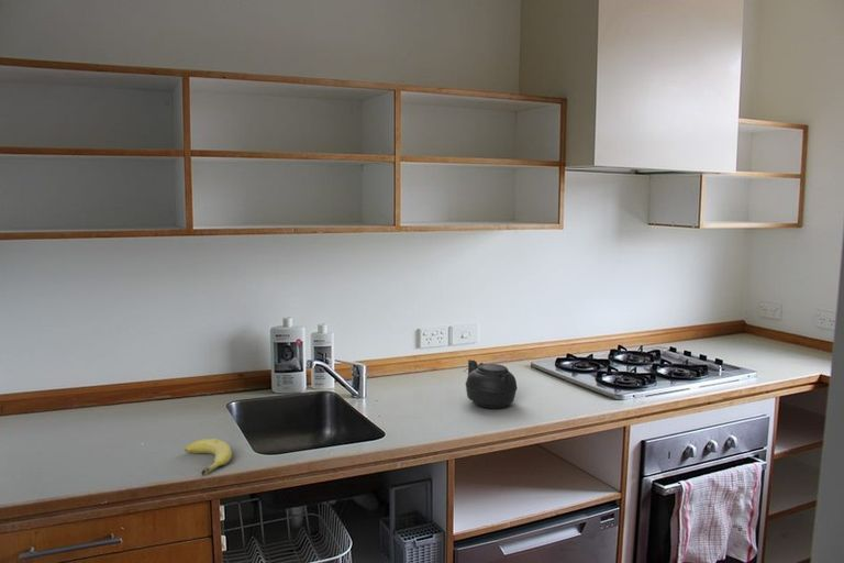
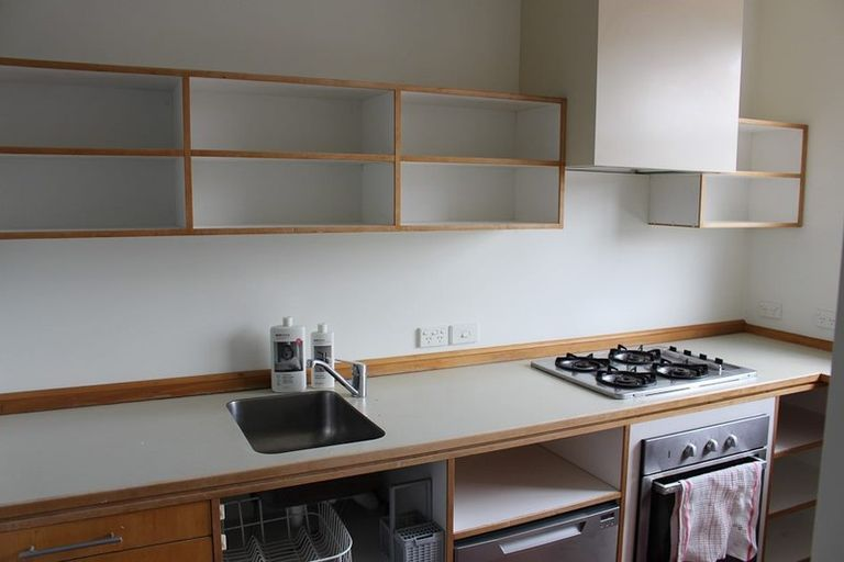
- fruit (210, 452)
- teapot (487, 384)
